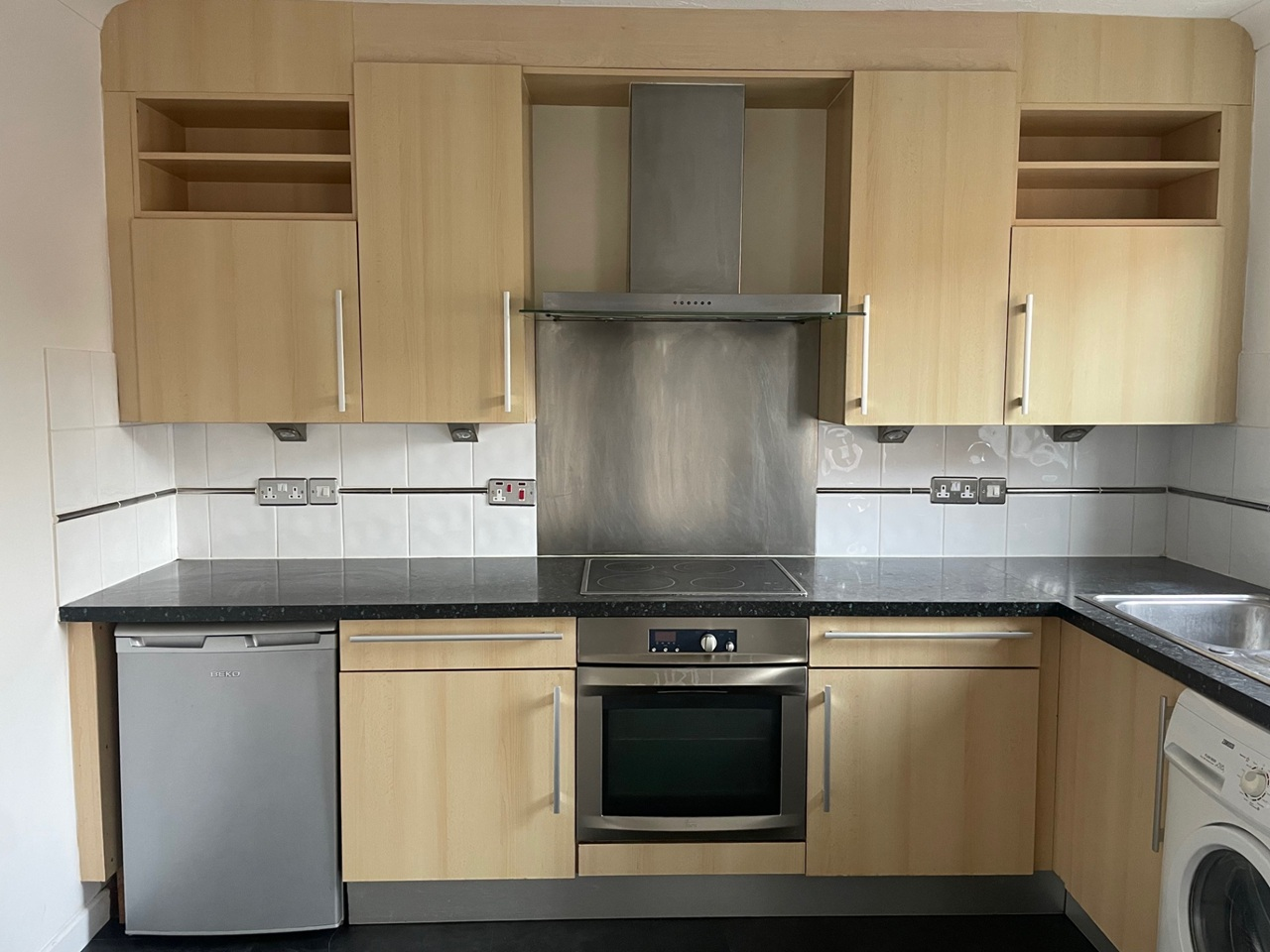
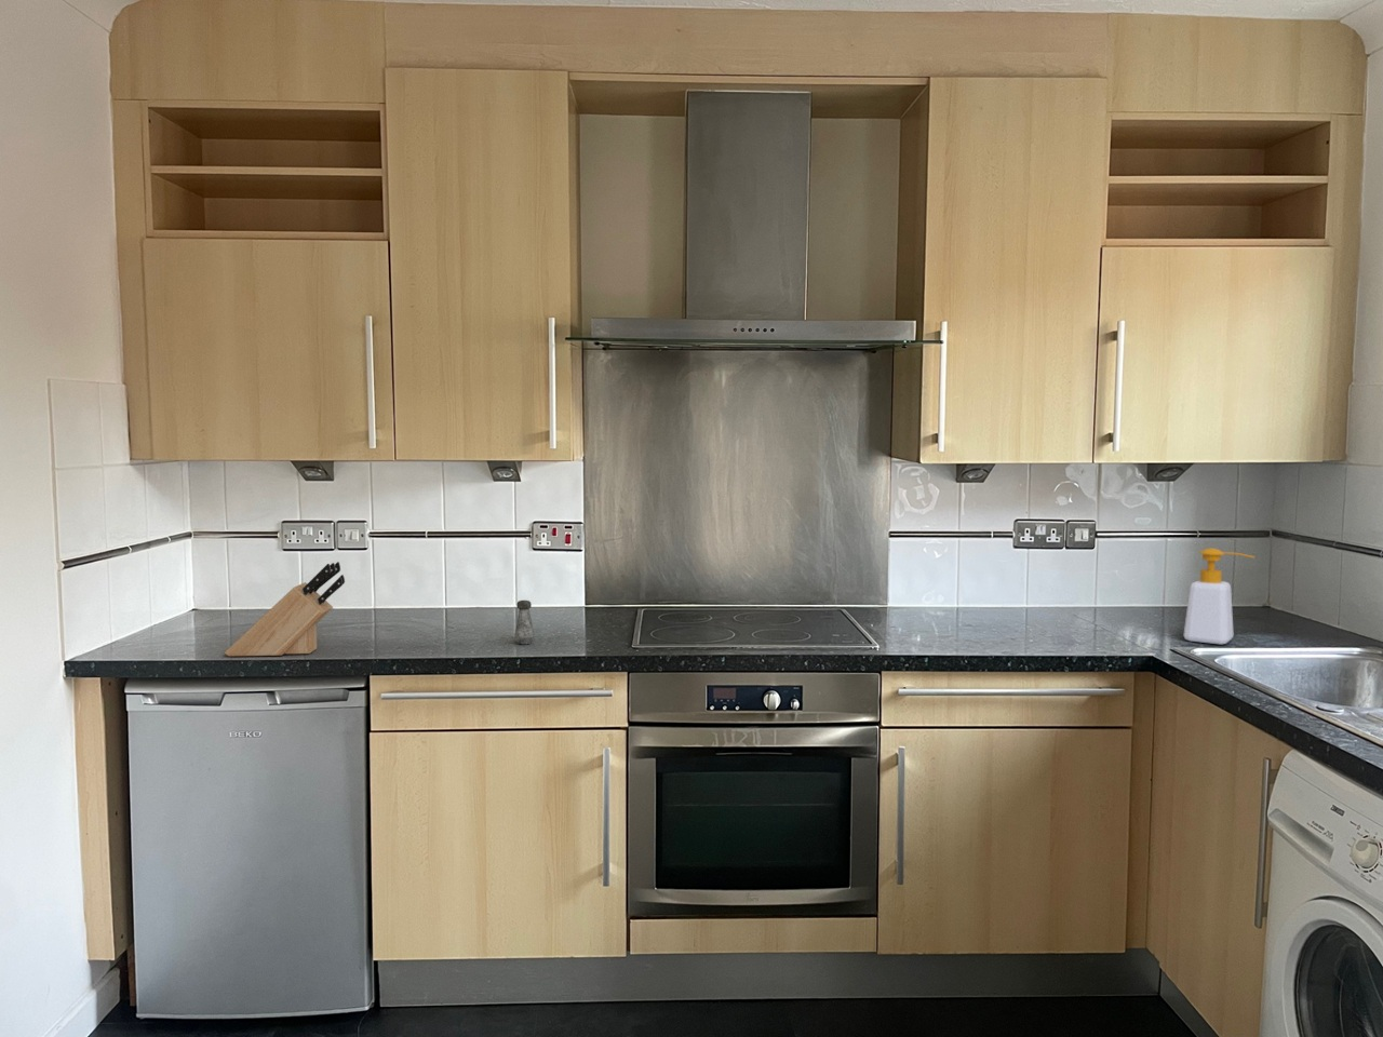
+ salt shaker (524, 621)
+ soap bottle (1220, 595)
+ knife block (287, 607)
